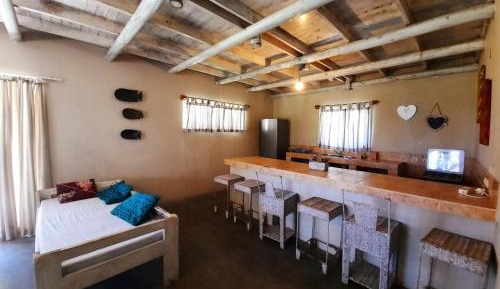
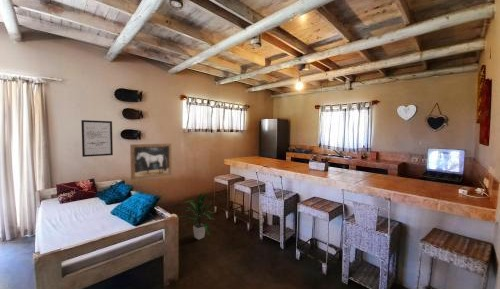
+ wall art (97, 138)
+ indoor plant (199, 216)
+ wall art (152, 160)
